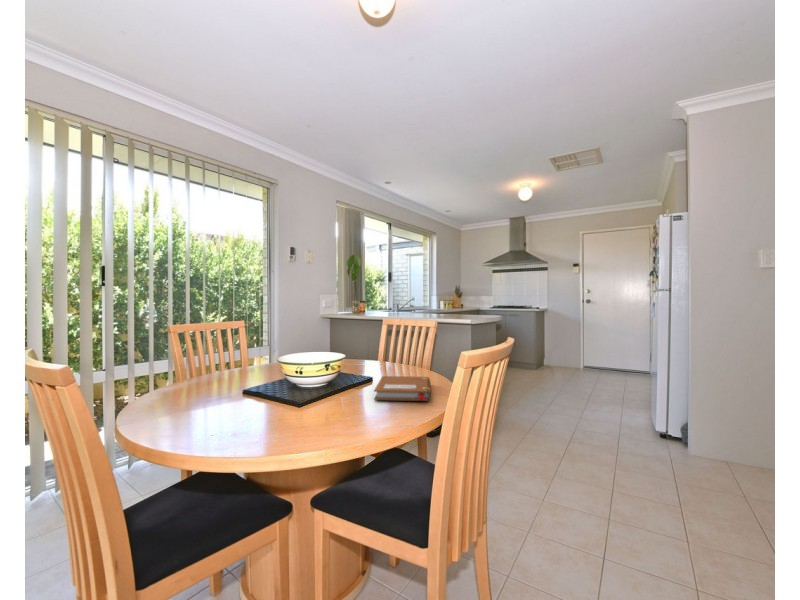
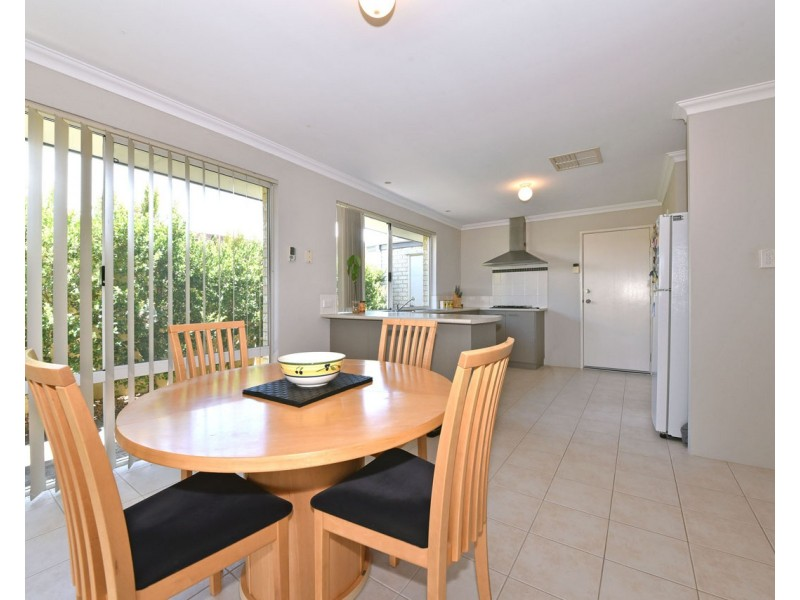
- notebook (404, 387)
